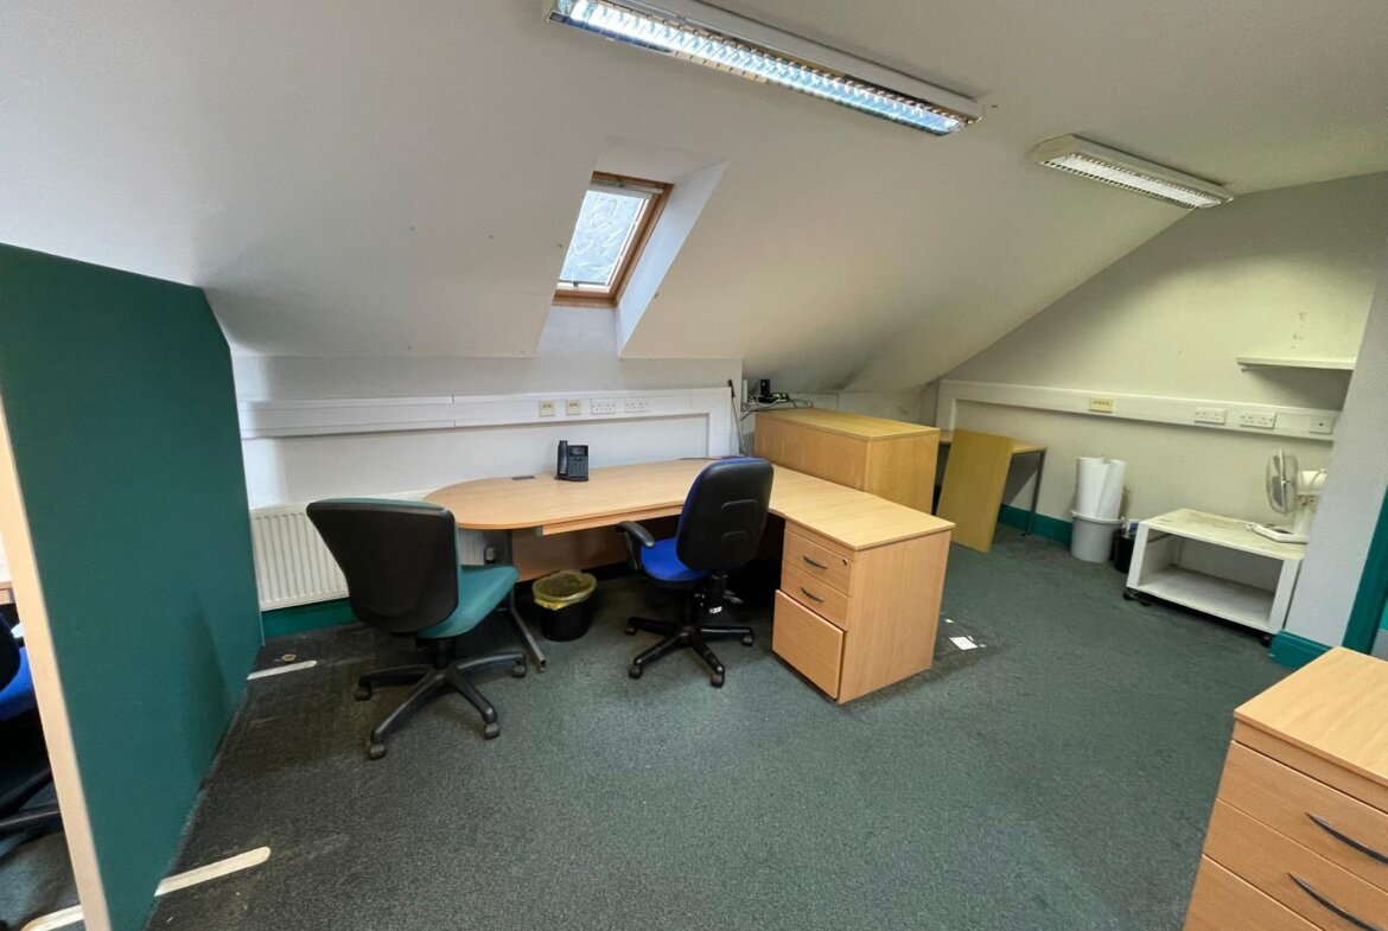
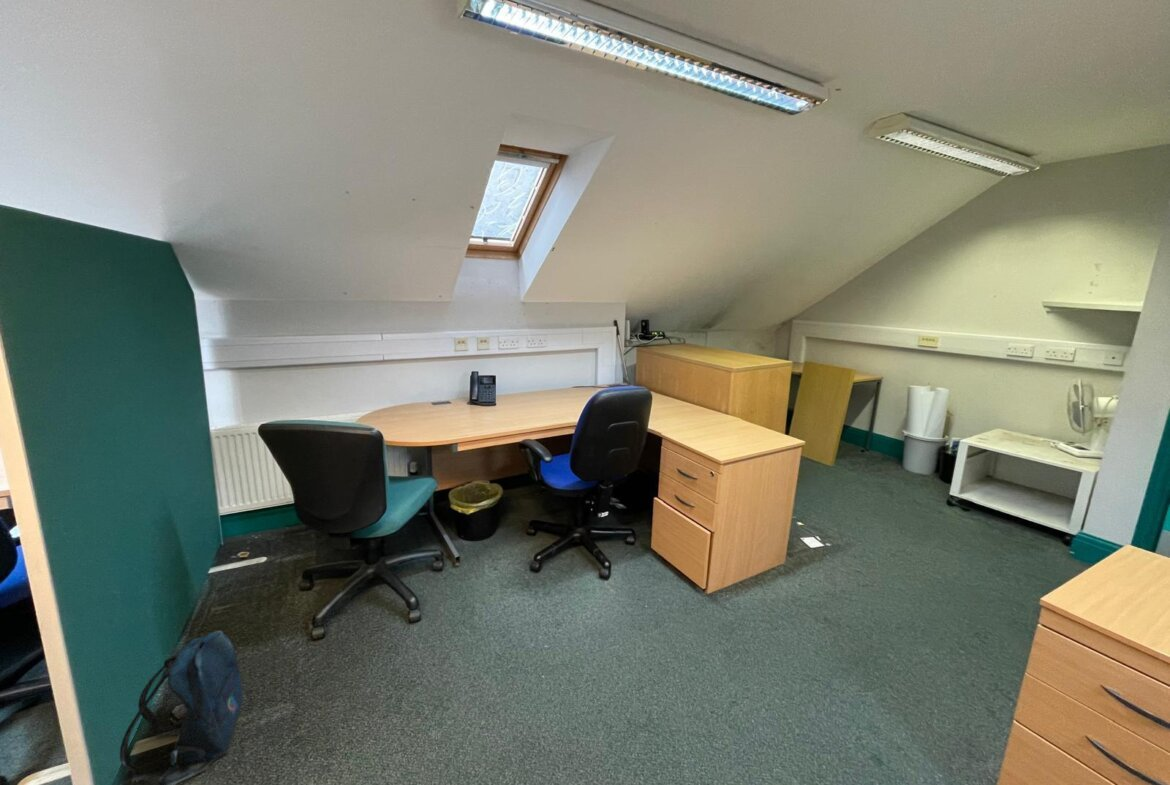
+ backpack (183, 697)
